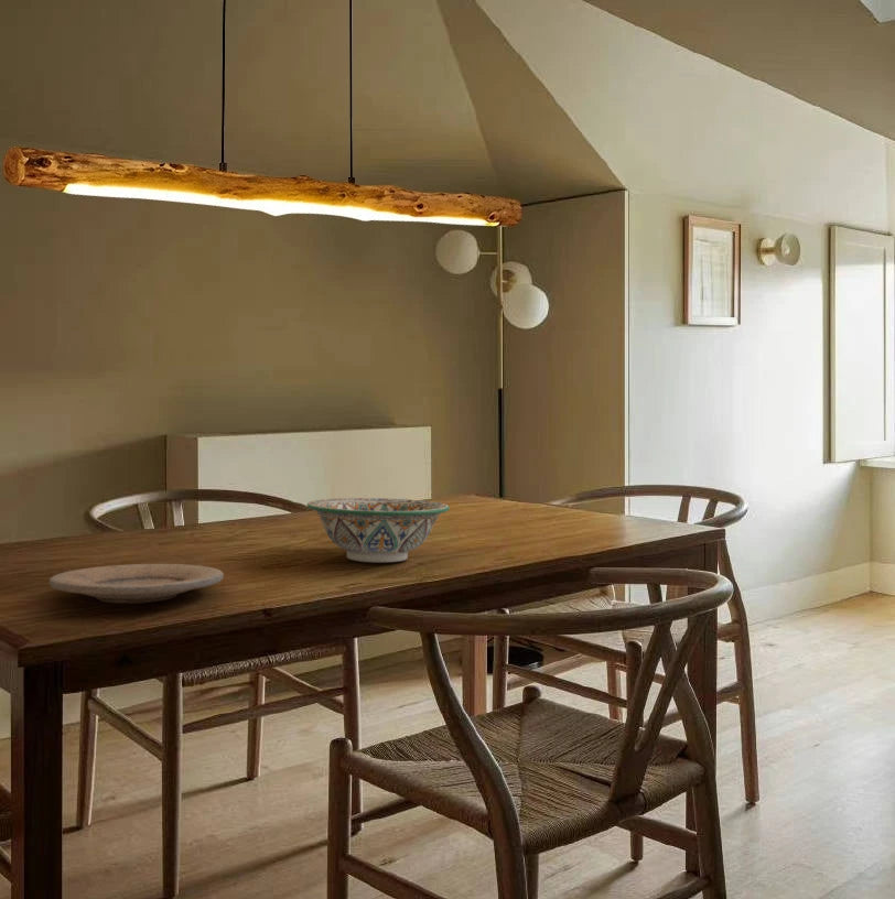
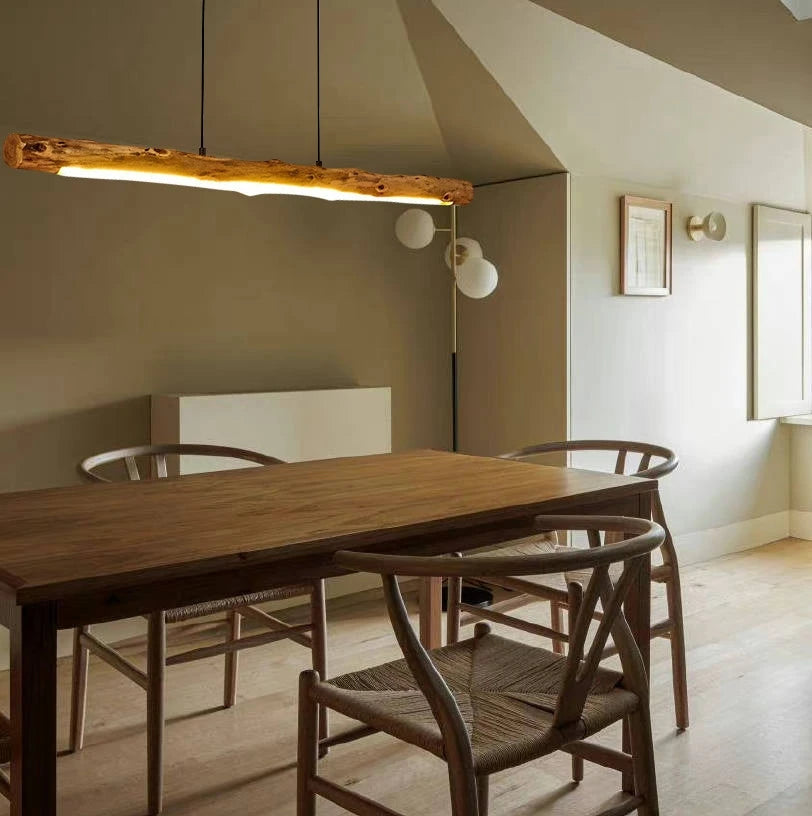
- decorative bowl (378, 530)
- plate (138, 585)
